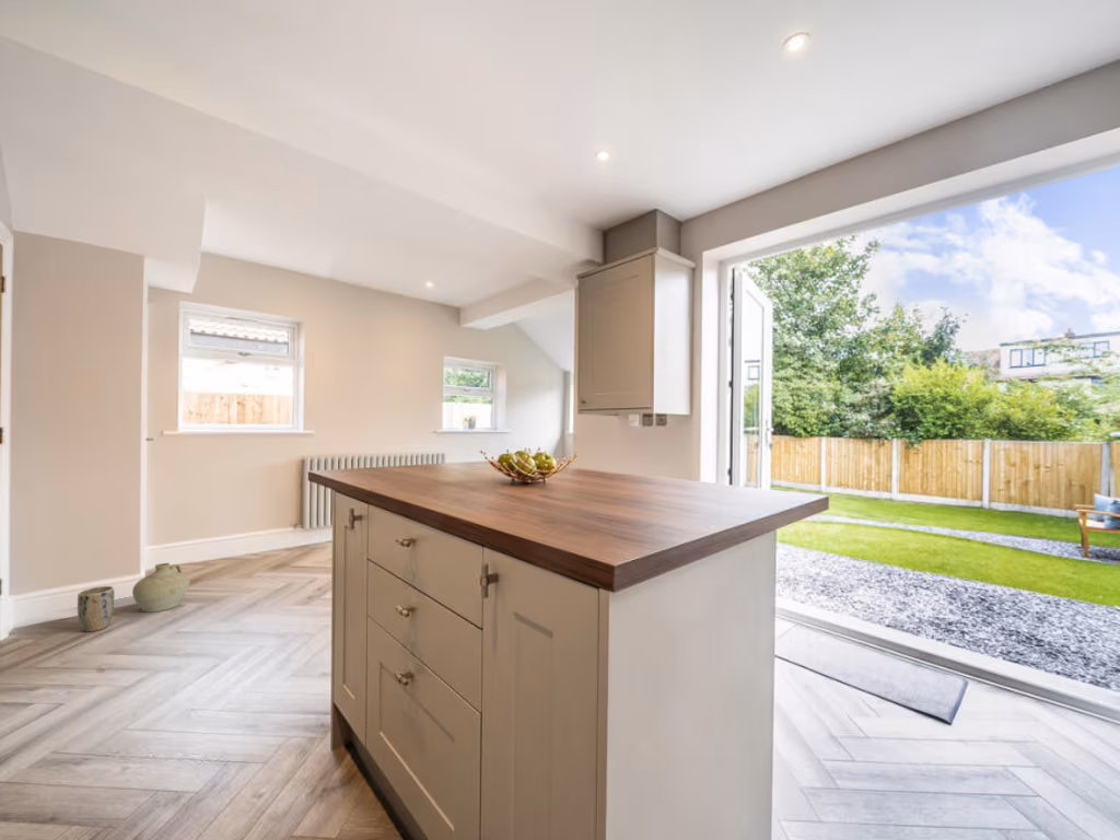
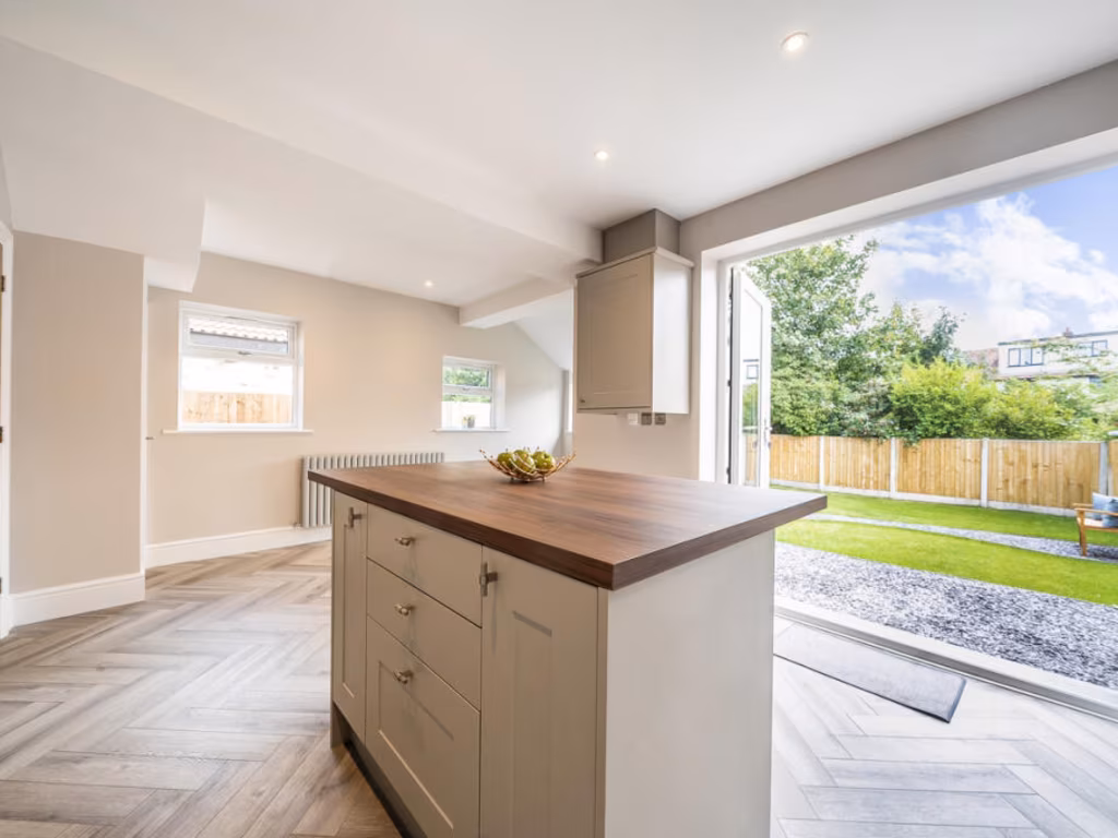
- ceramic jug (162, 585)
- plant pot (95, 608)
